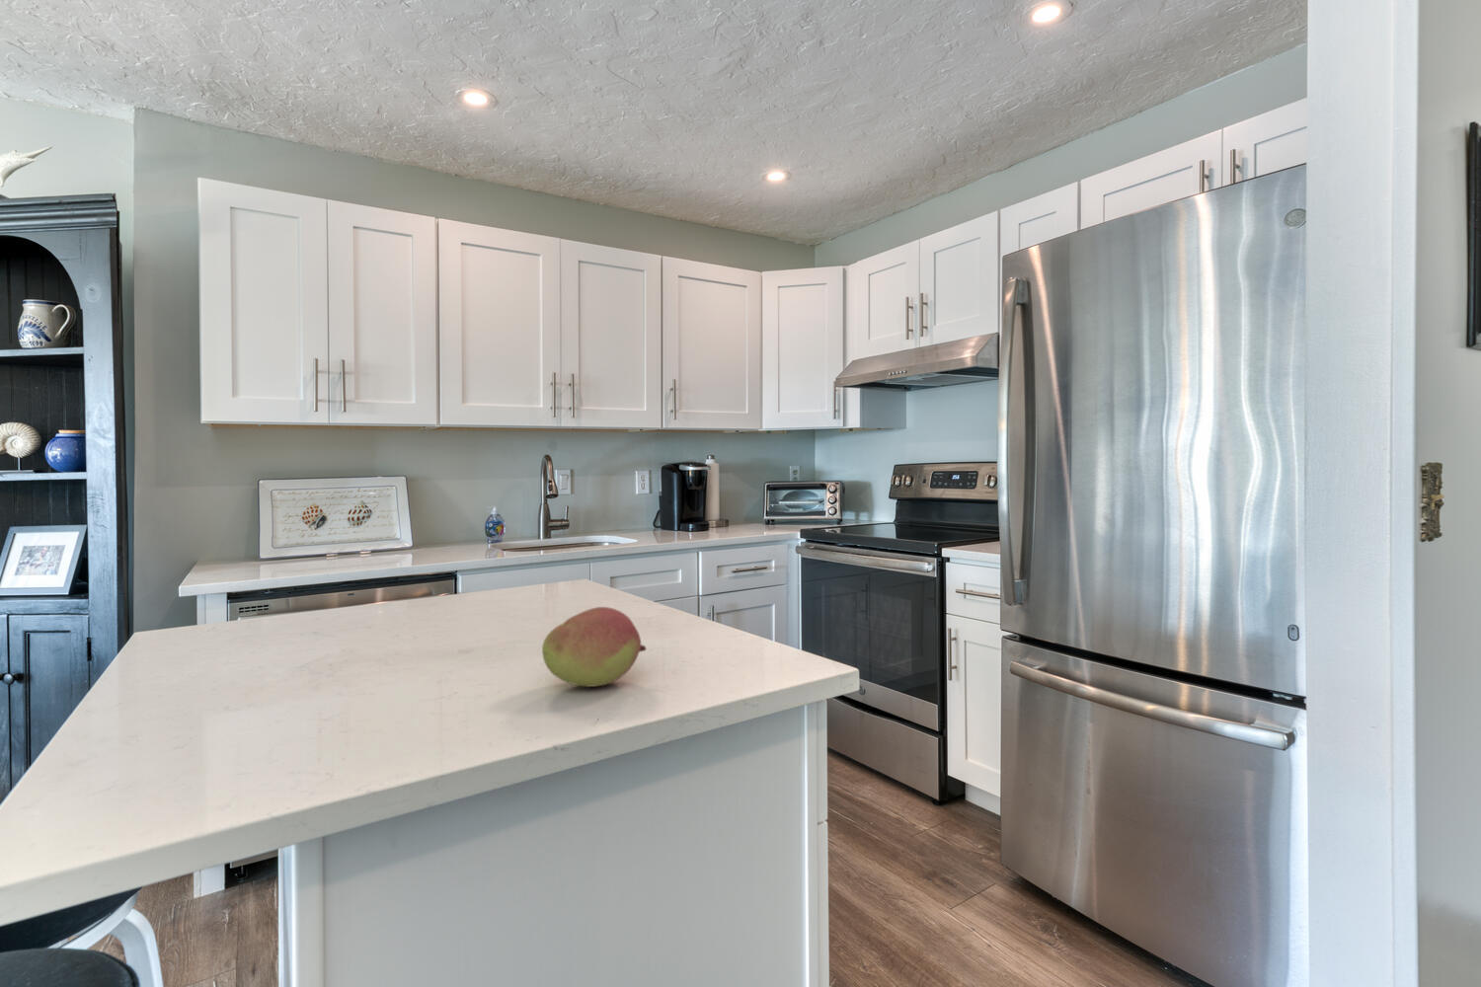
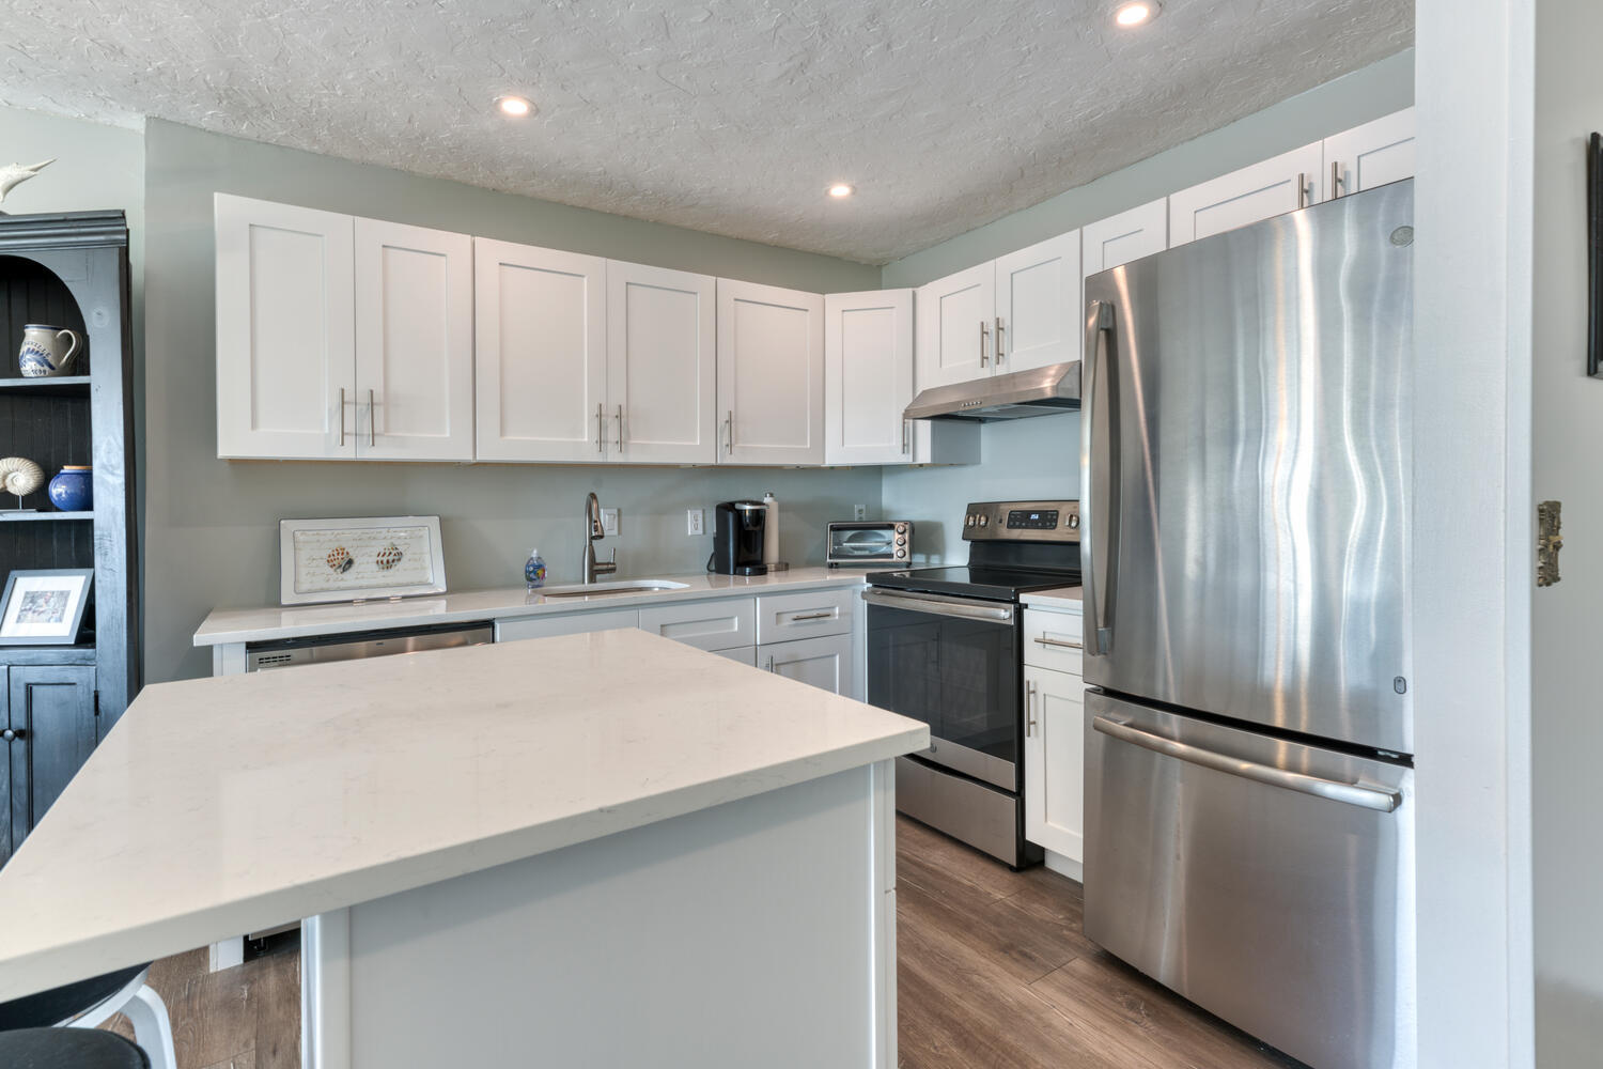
- fruit (595, 647)
